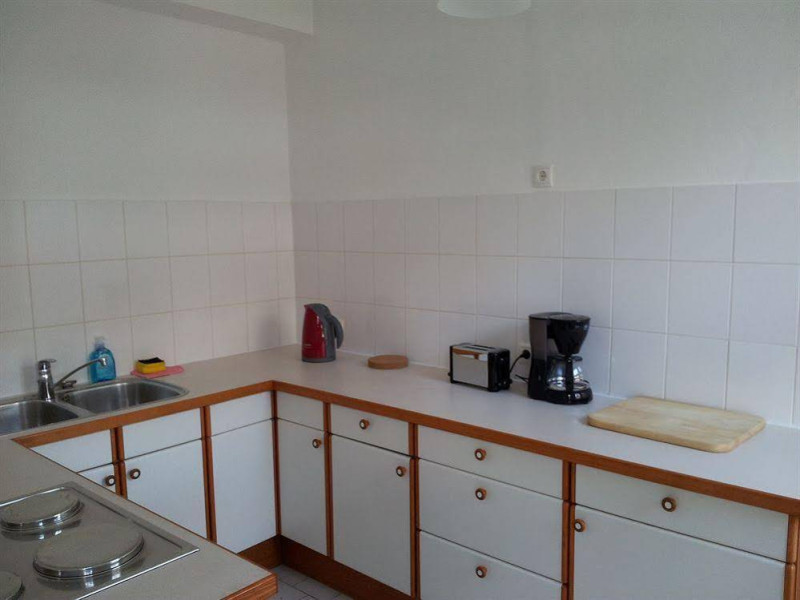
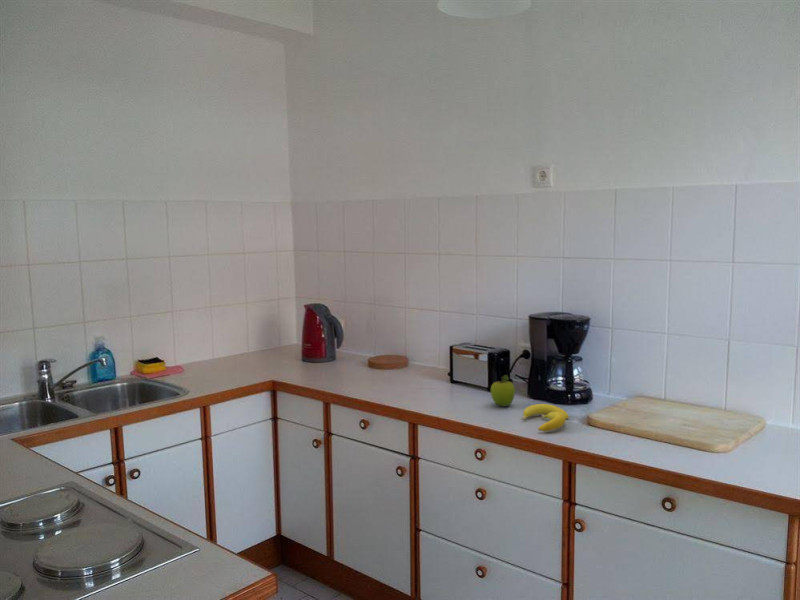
+ banana (544, 416)
+ fruit (503, 390)
